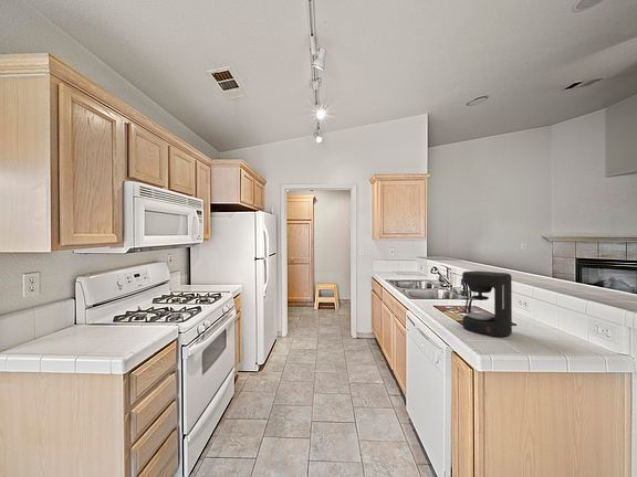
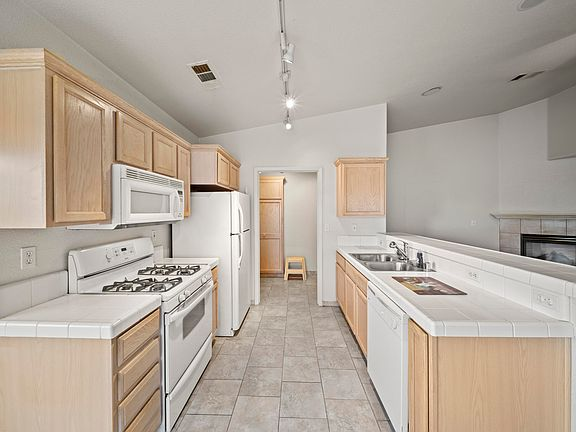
- coffee maker (485, 299)
